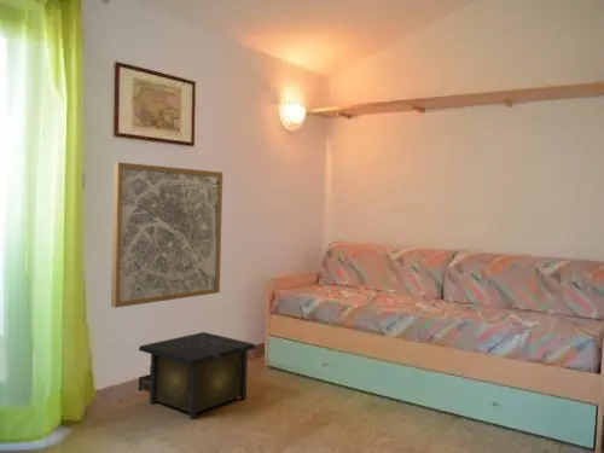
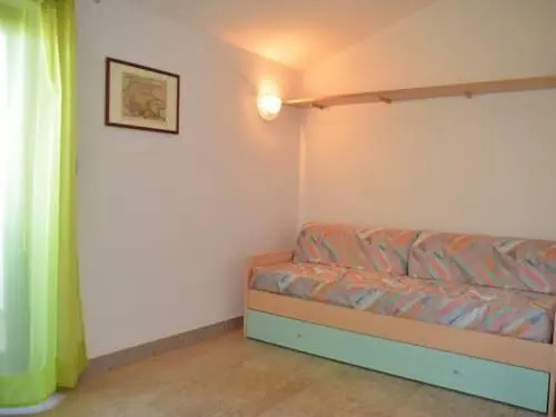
- wall art (172, 233)
- nightstand (188, 370)
